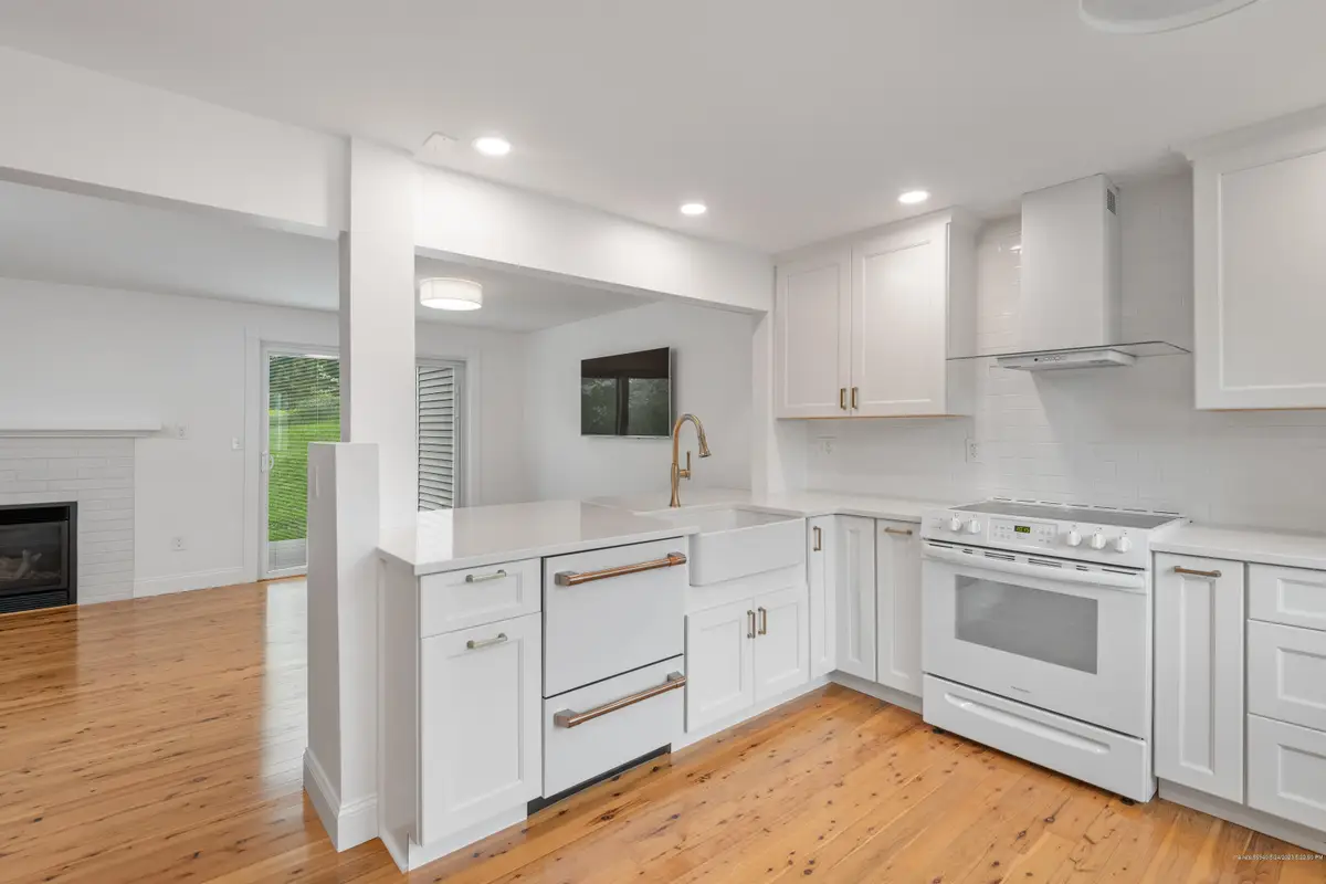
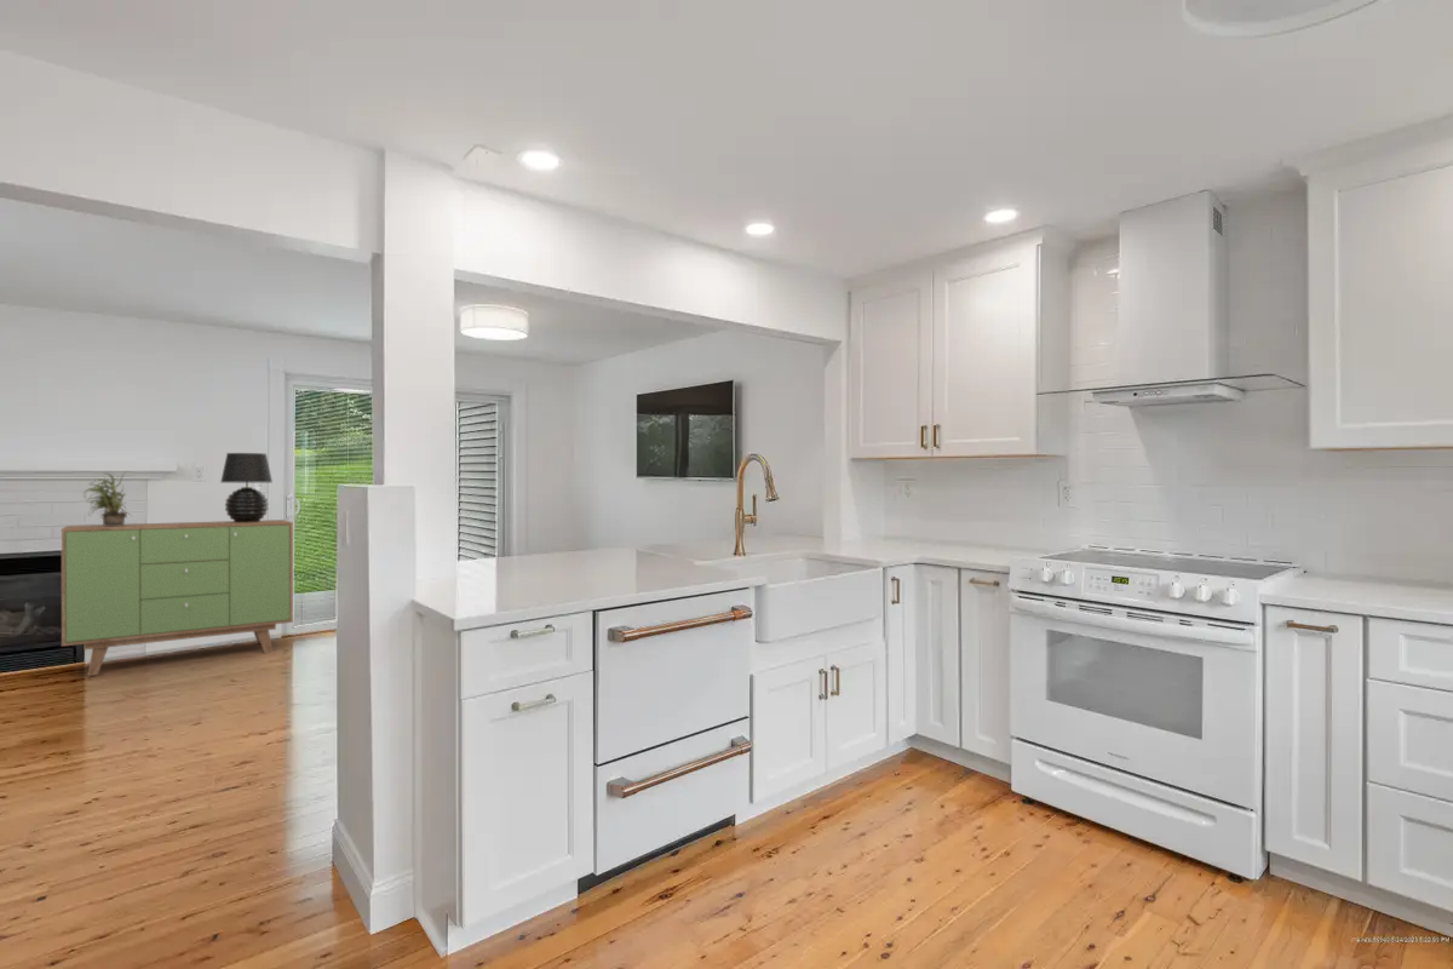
+ sideboard (184, 590)
+ potted plant (108, 498)
+ table lamp (246, 487)
